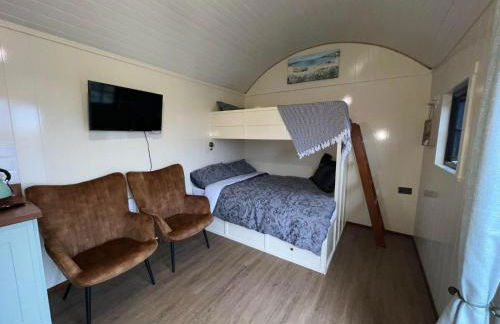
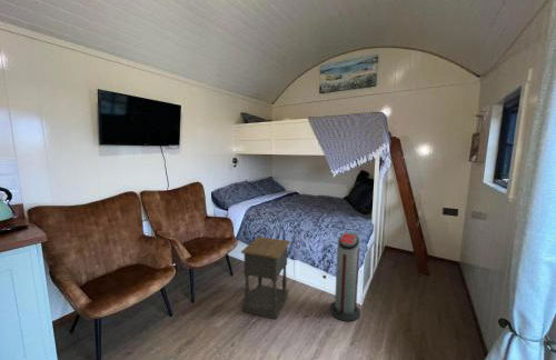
+ air purifier (347, 273)
+ nightstand (266, 274)
